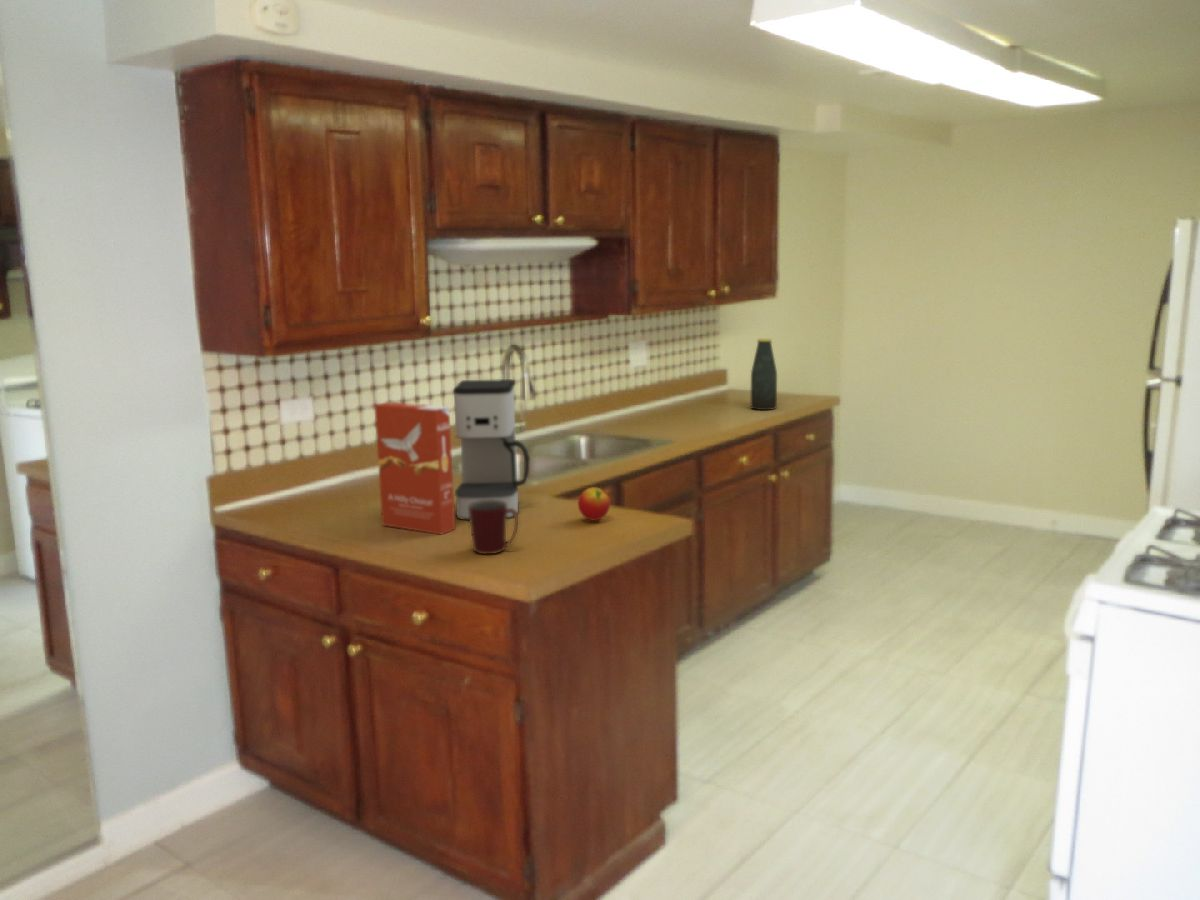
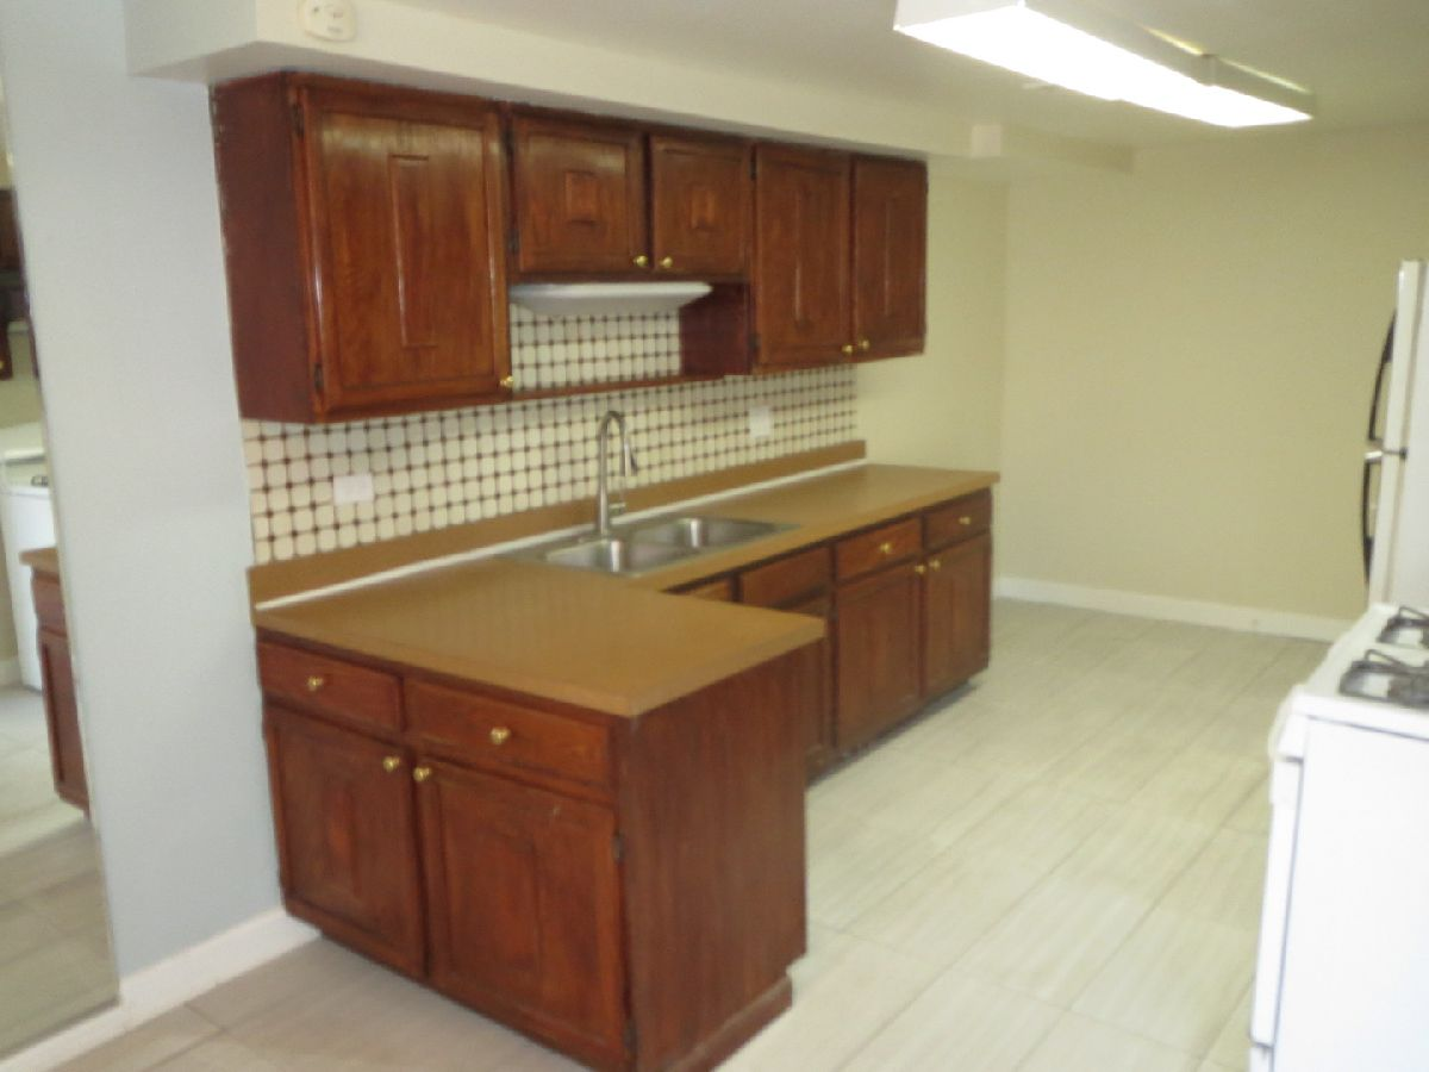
- apple (594, 503)
- mug (494, 527)
- bottle (764, 373)
- coffee maker (491, 448)
- cereal box (415, 467)
